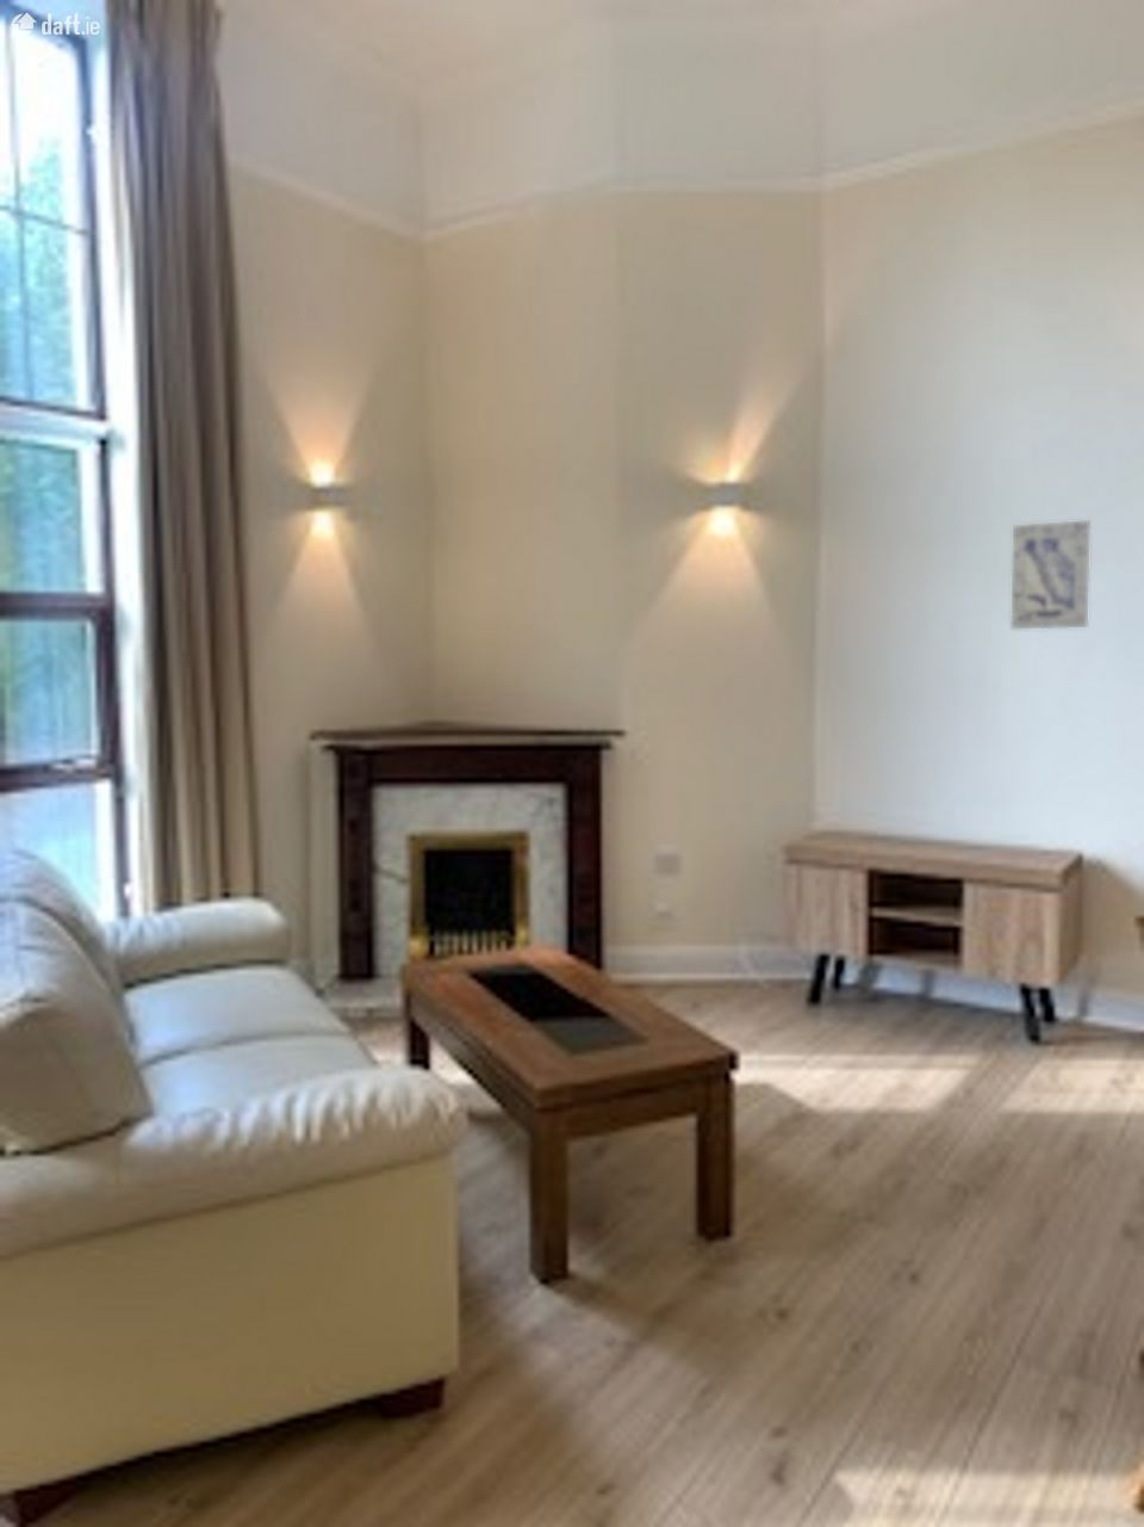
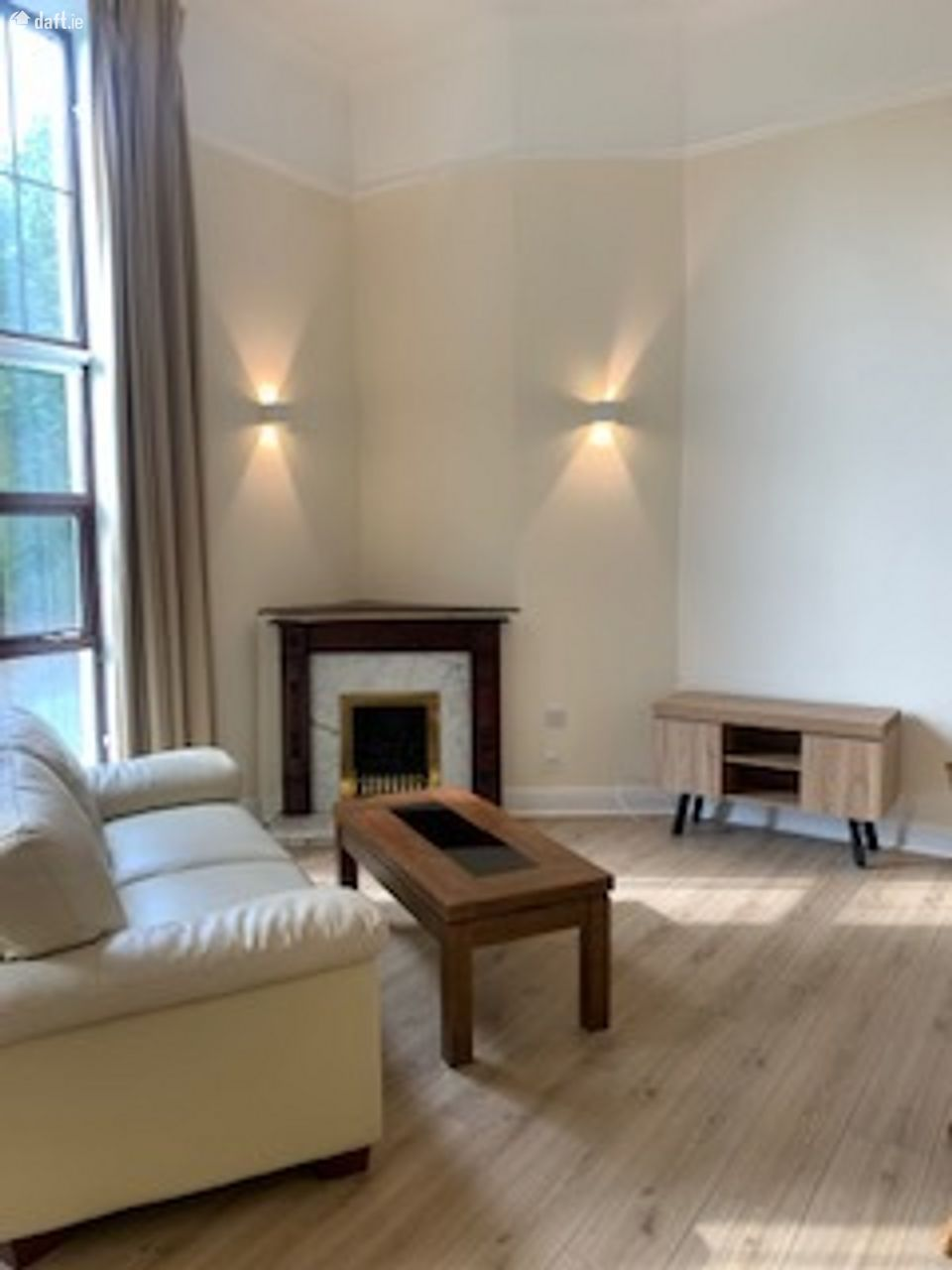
- wall art (1049, 575)
